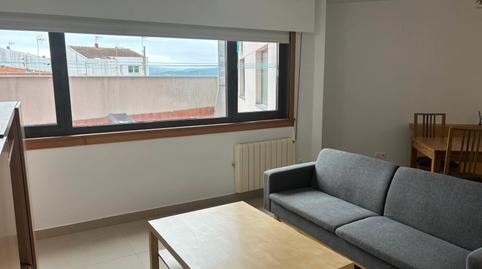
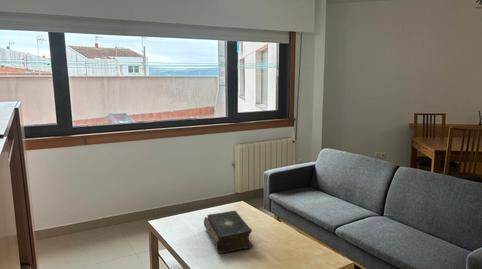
+ book (227, 230)
